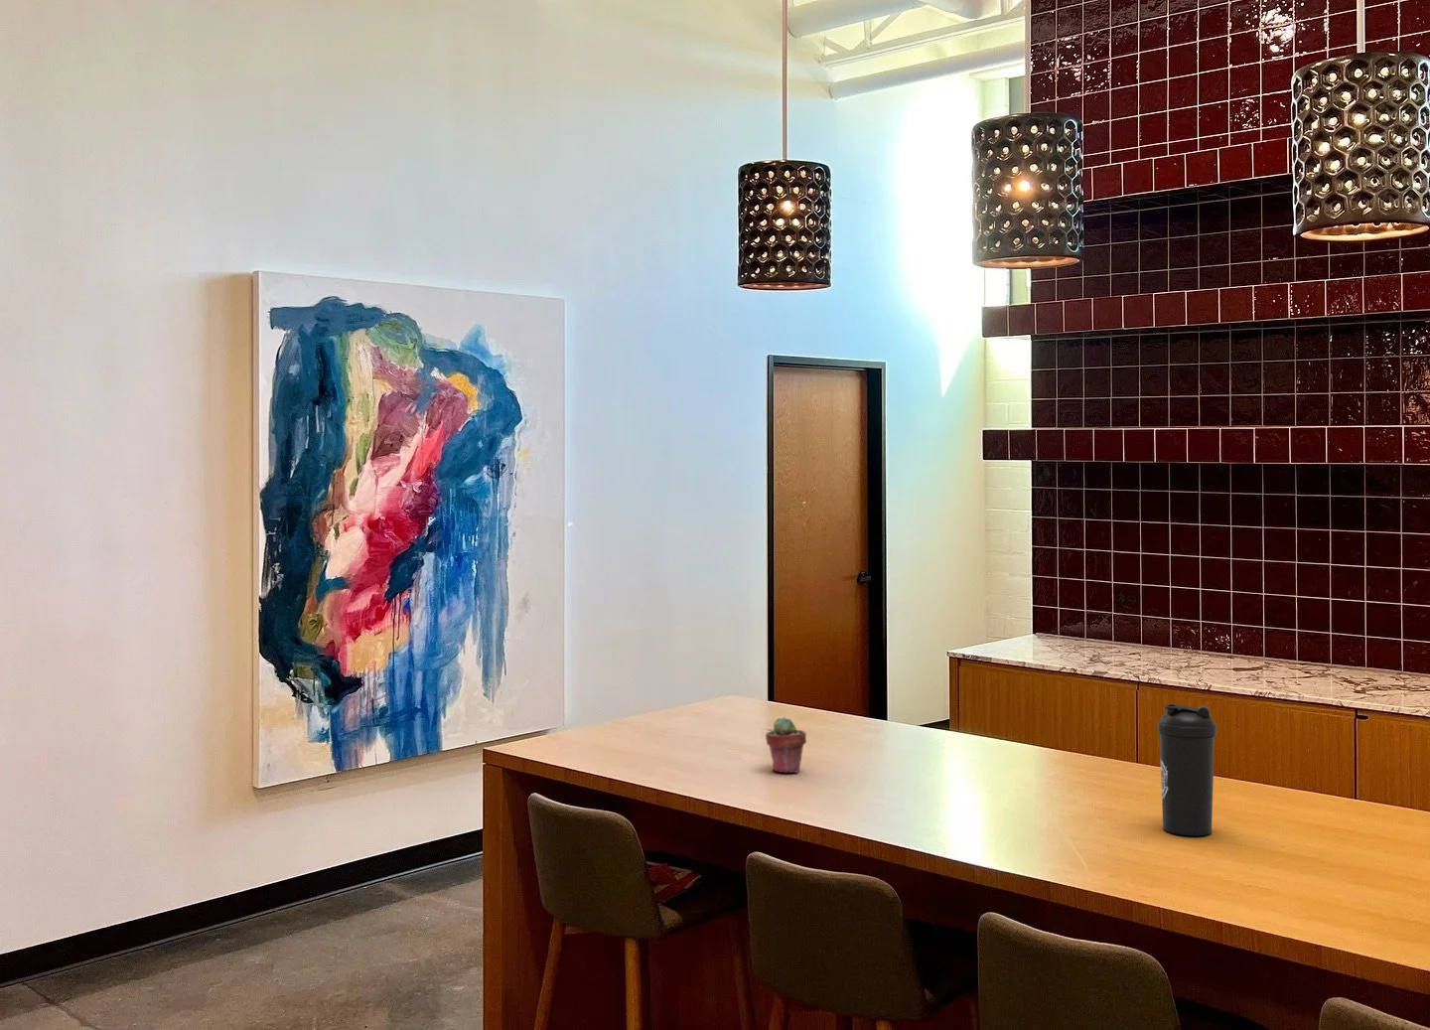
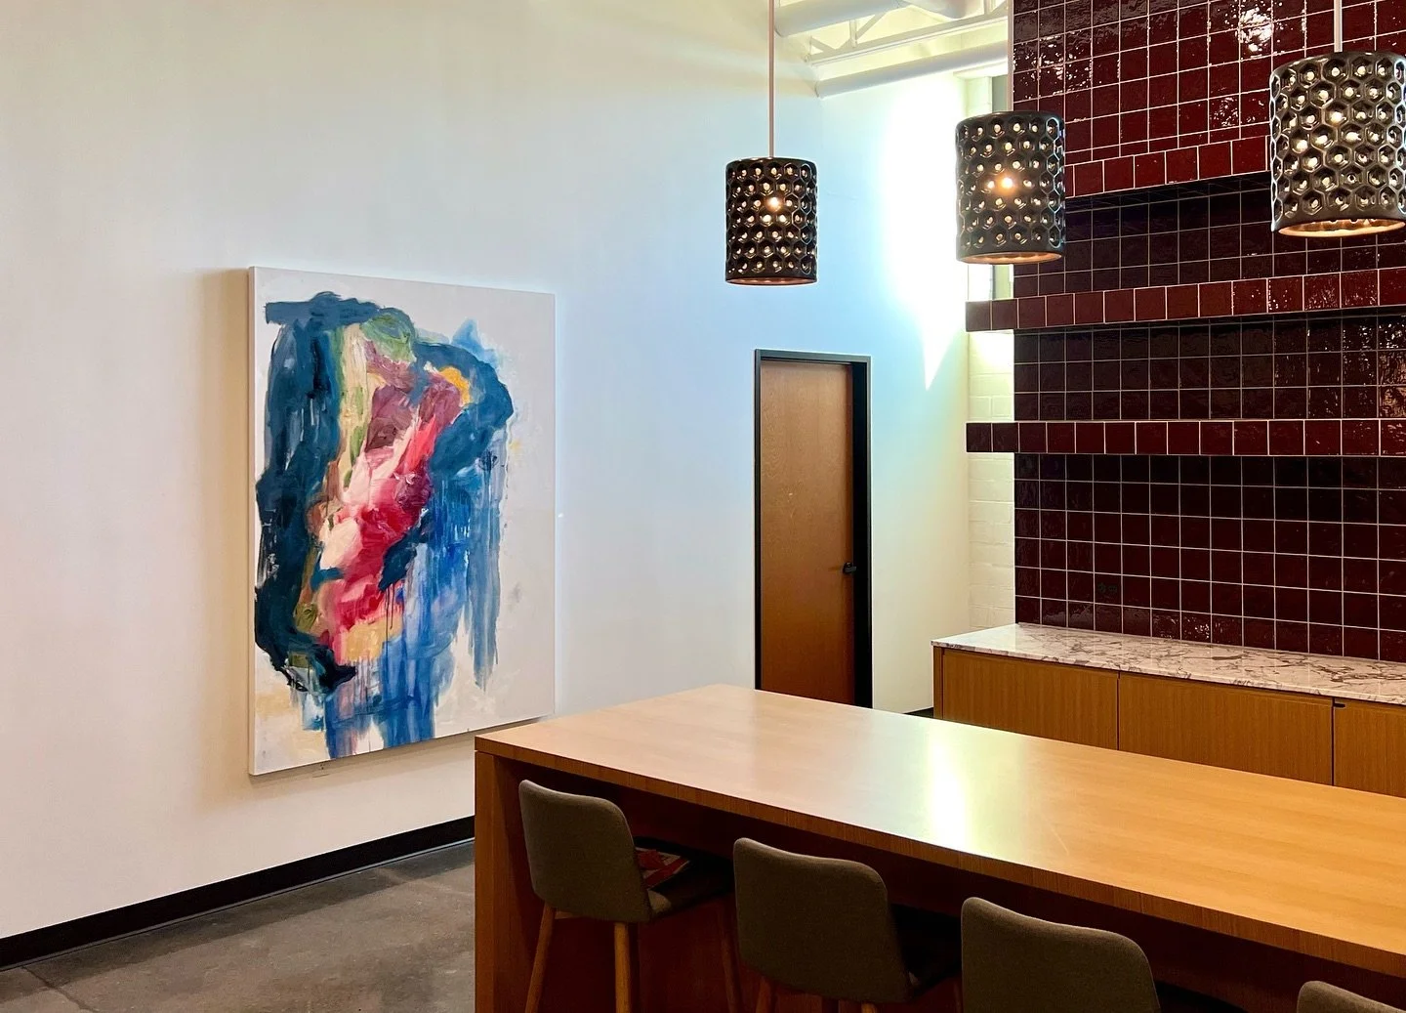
- potted succulent (786, 743)
- water bottle (1187, 767)
